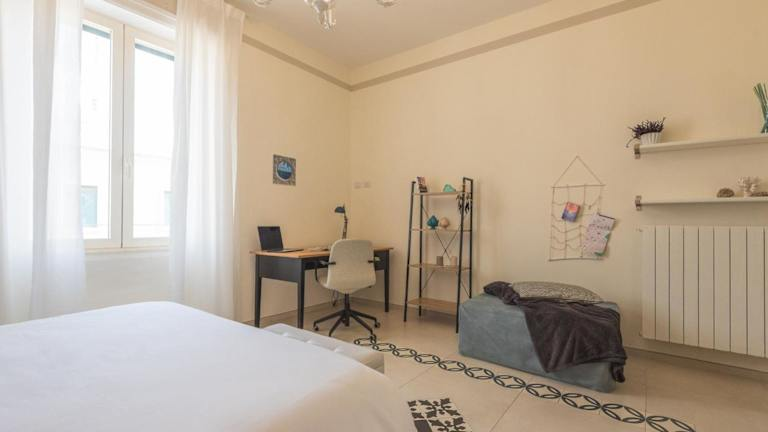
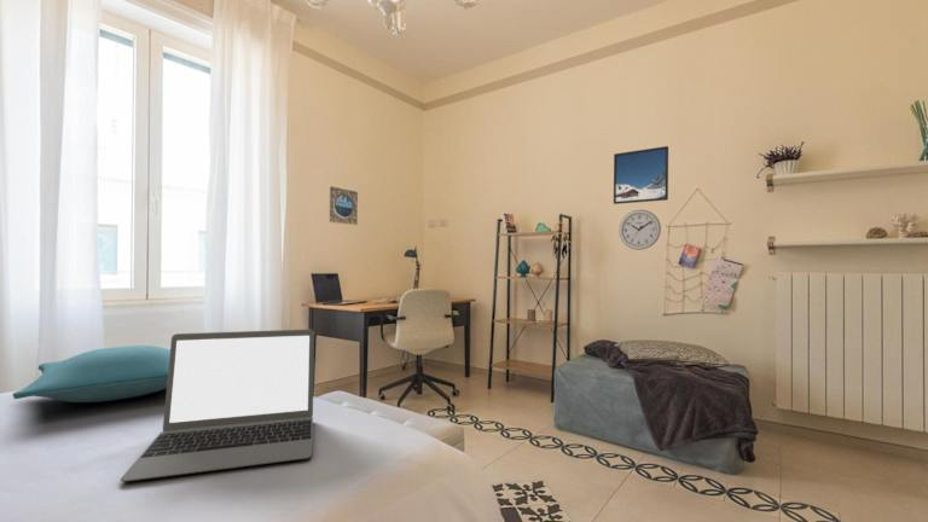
+ laptop (236, 390)
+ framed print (639, 175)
+ pillow (120, 371)
+ wall clock (638, 230)
